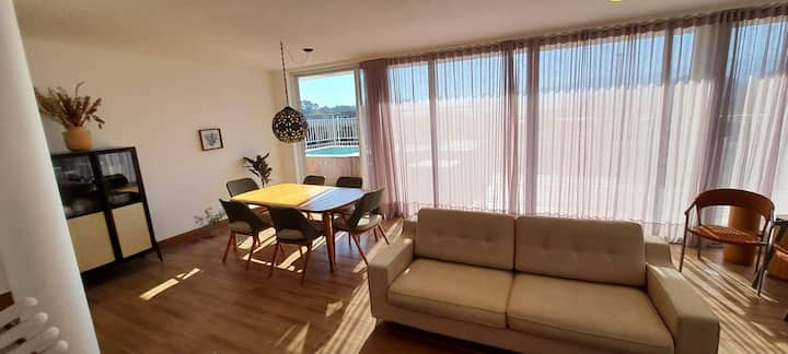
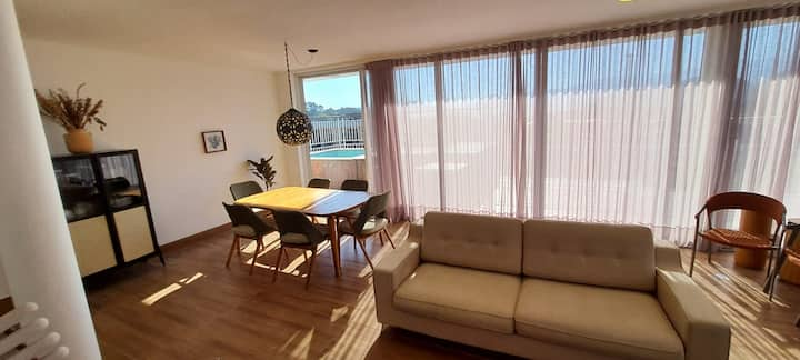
- potted plant (212, 222)
